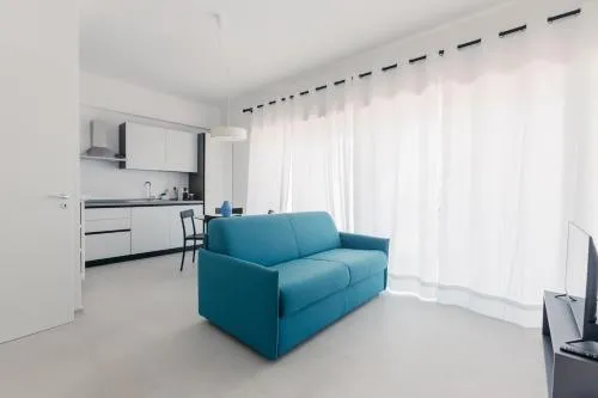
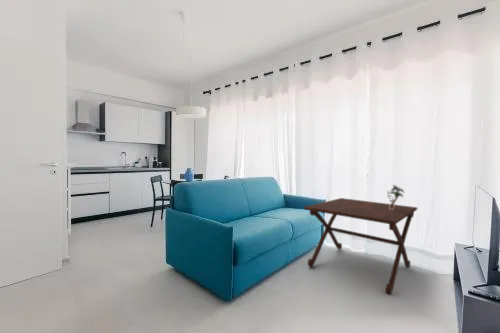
+ side table (360, 236)
+ potted plant (397, 196)
